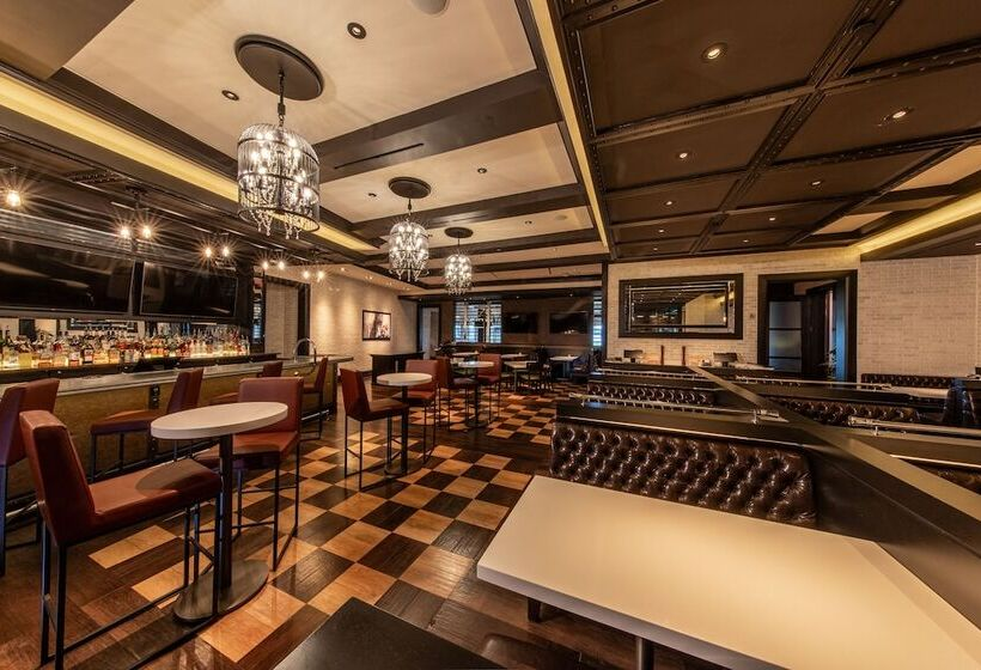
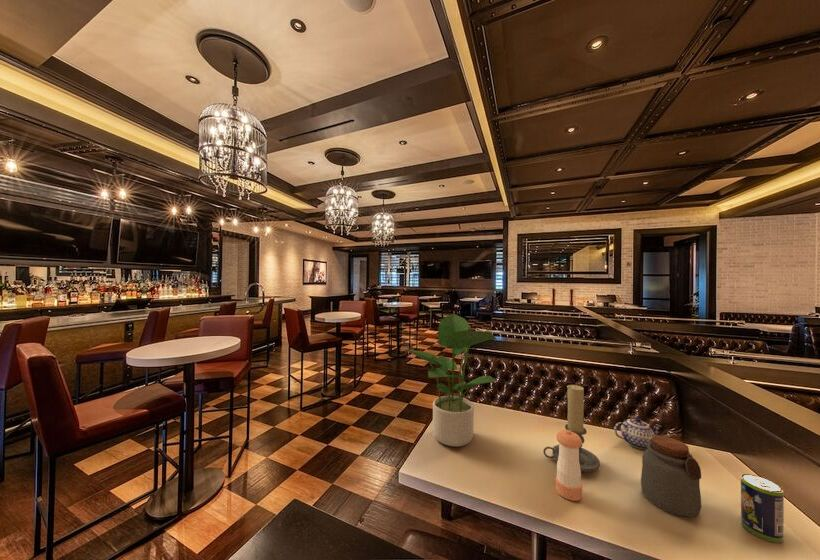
+ teapot (637, 431)
+ pepper shaker (568, 461)
+ beverage can (761, 506)
+ jar (669, 471)
+ potted plant (448, 378)
+ candle holder (570, 423)
